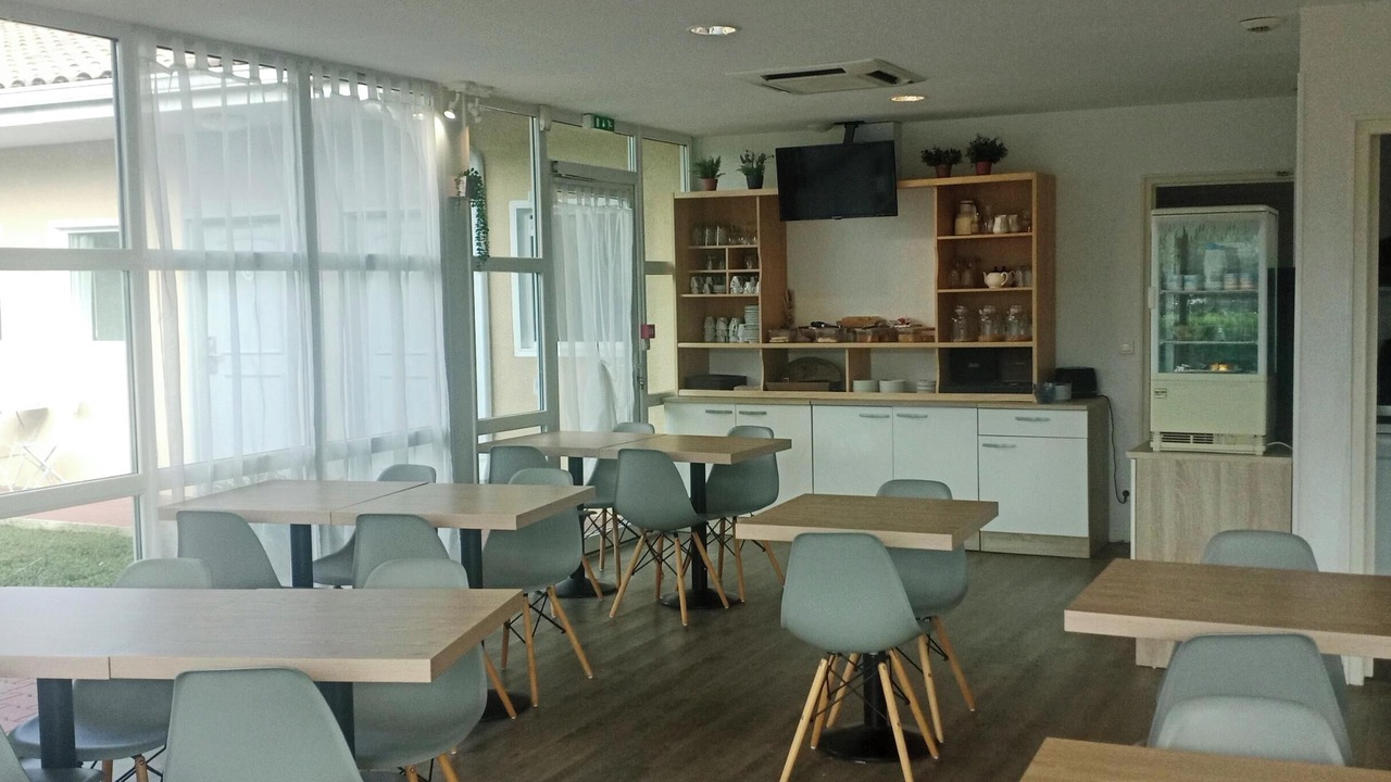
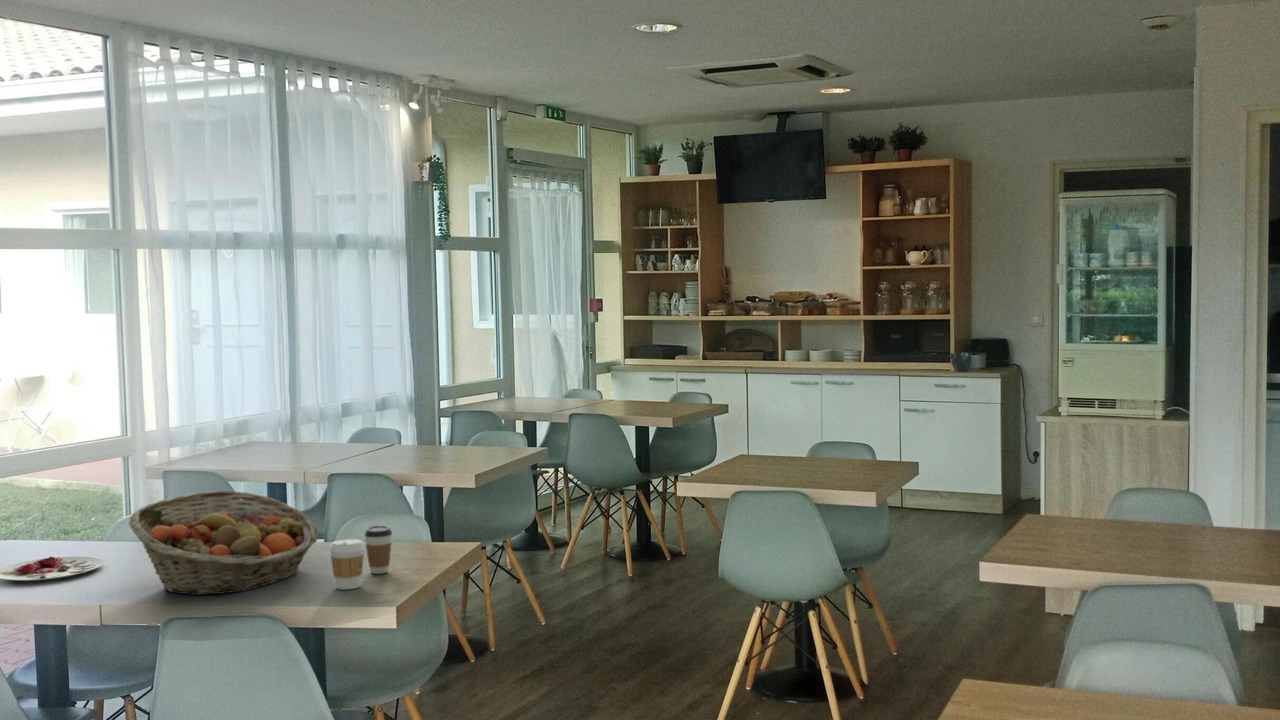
+ coffee cup (347, 563)
+ fruit basket (226, 539)
+ plate (49, 567)
+ coffee cup (378, 550)
